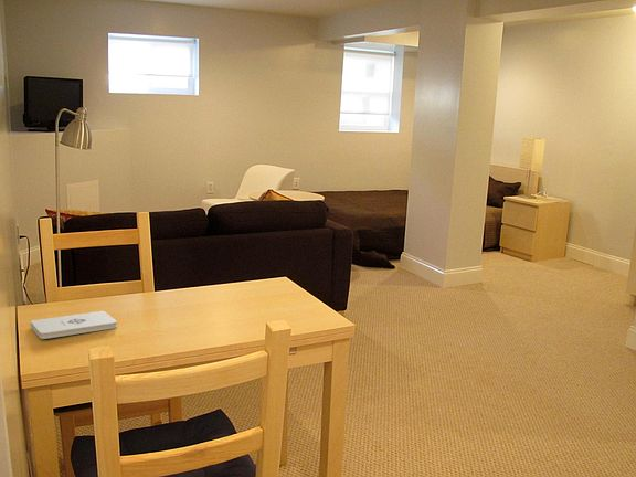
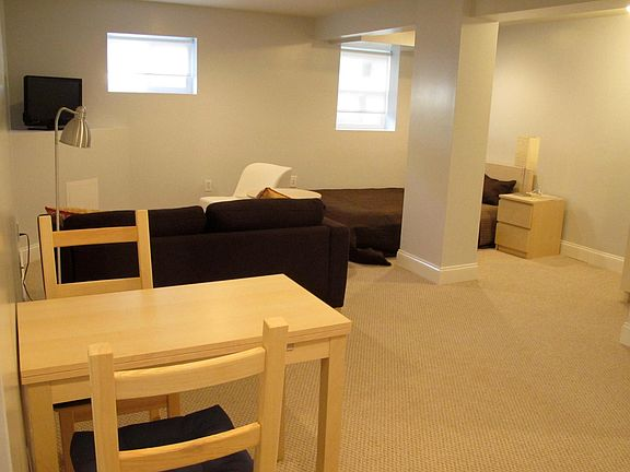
- notepad (74, 324)
